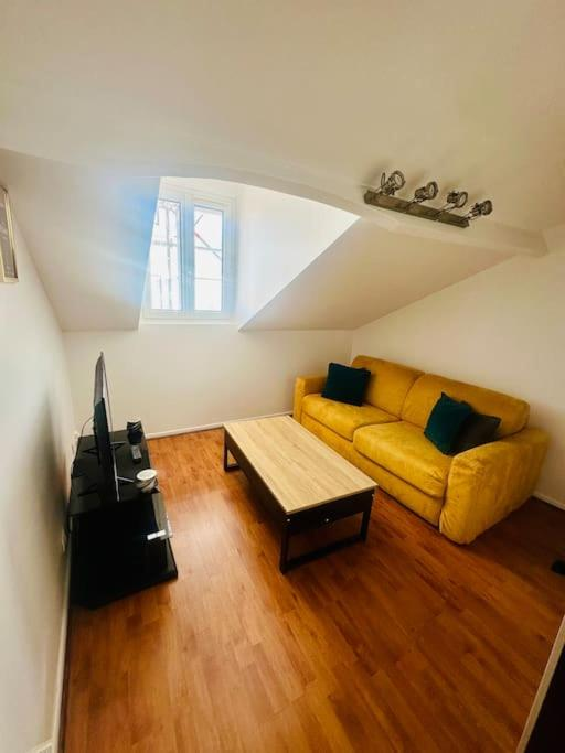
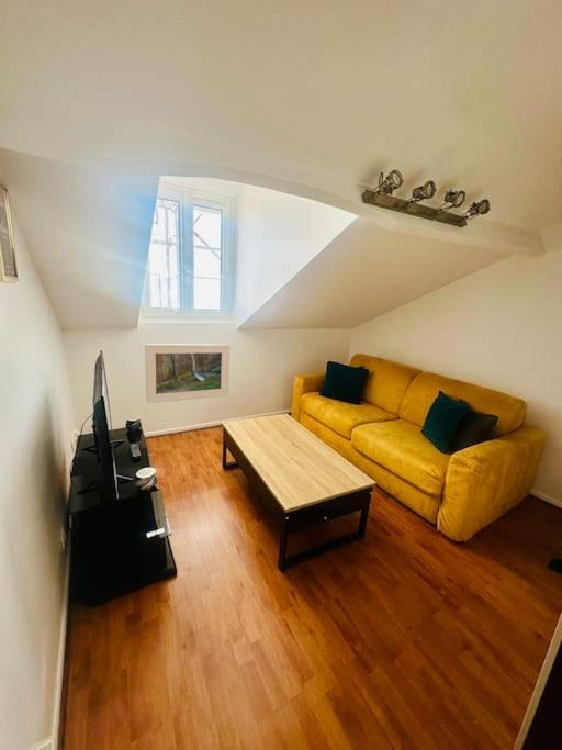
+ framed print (190, 372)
